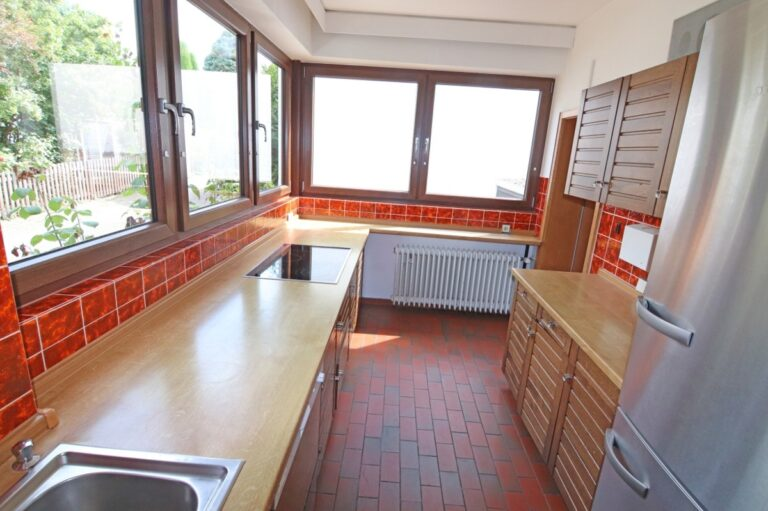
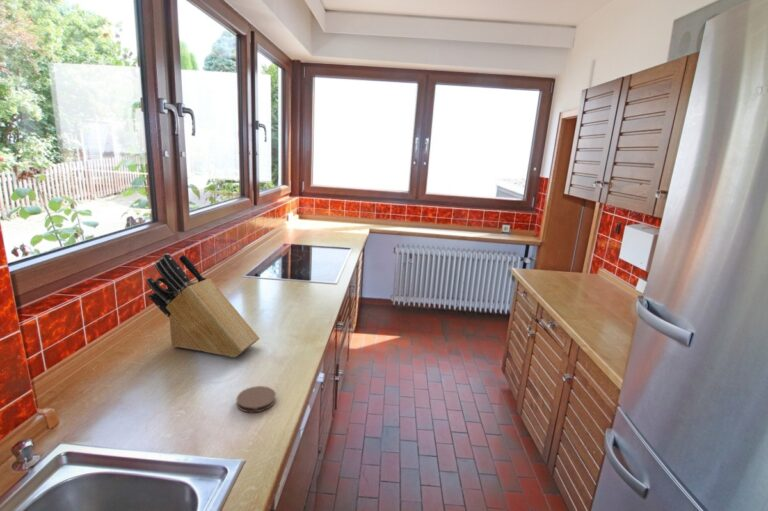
+ coaster (256, 398)
+ knife block (202, 301)
